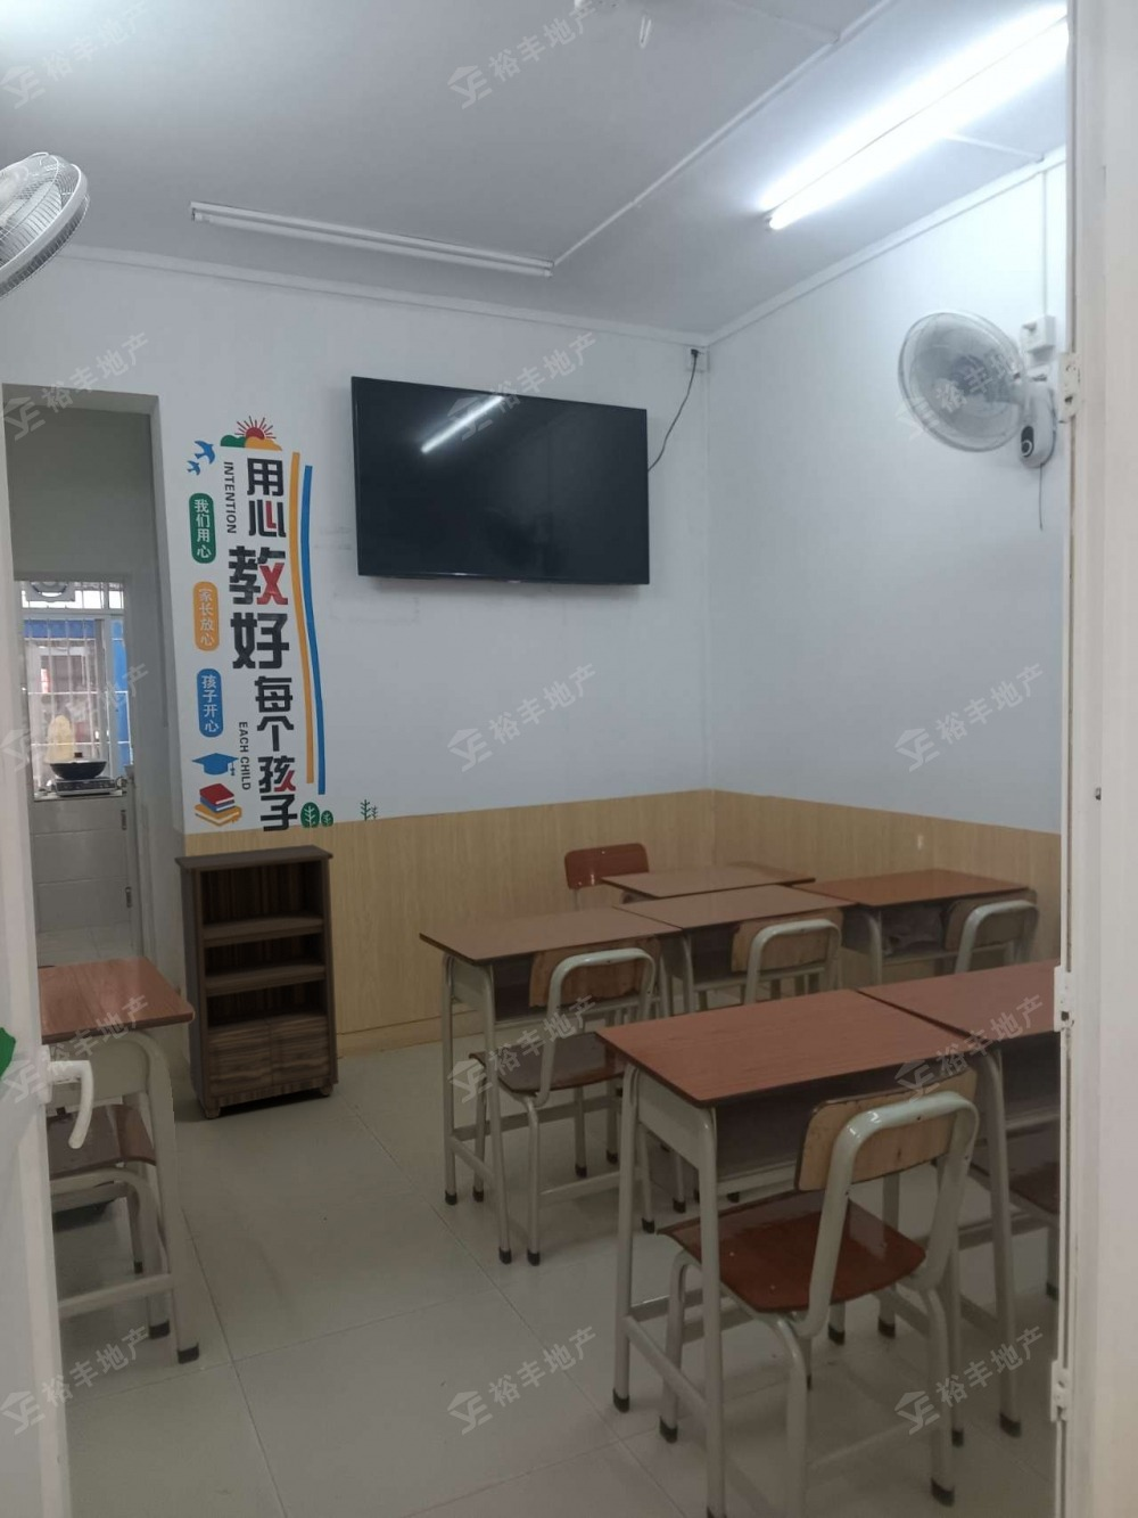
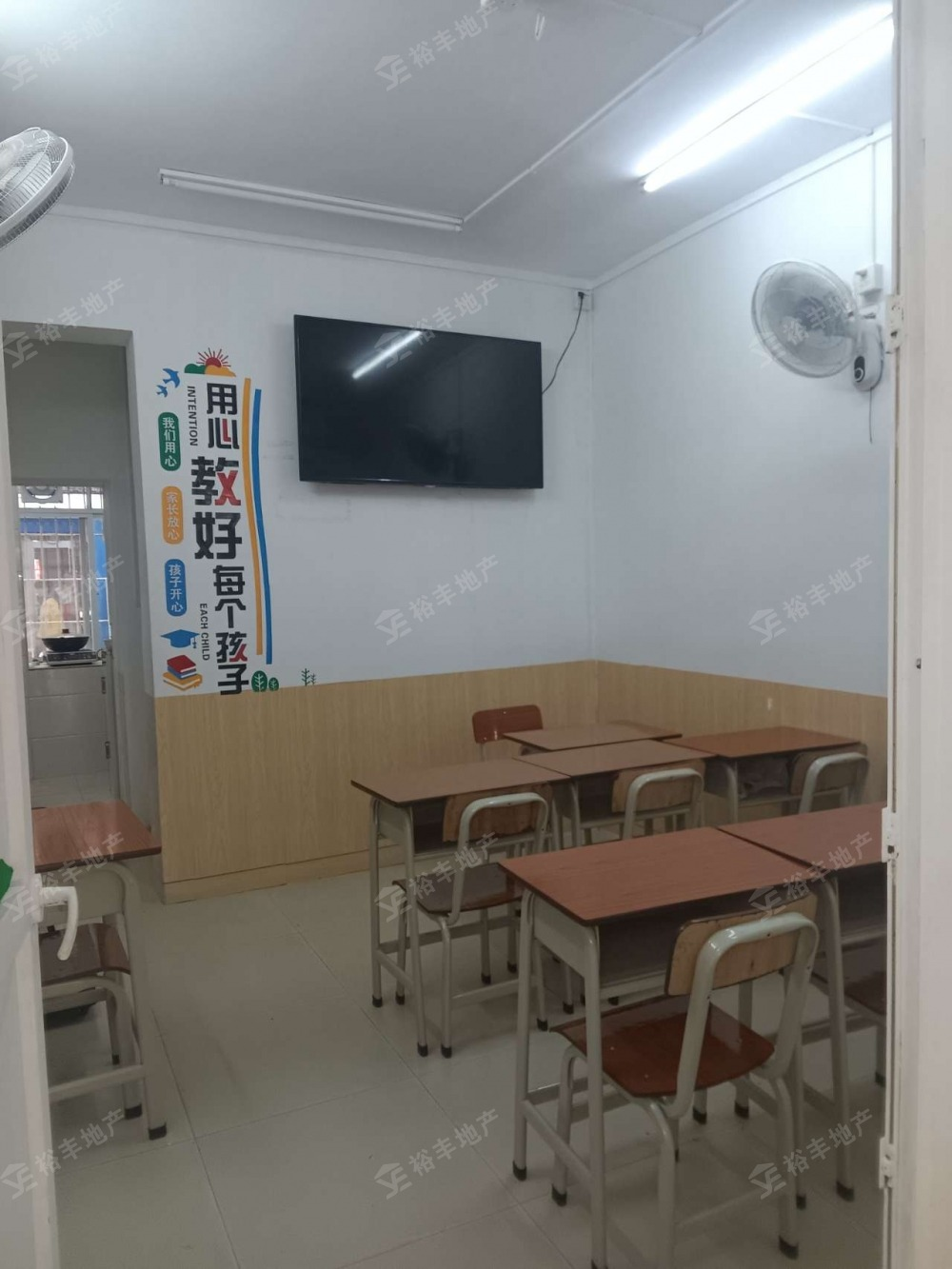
- bookshelf (259, 976)
